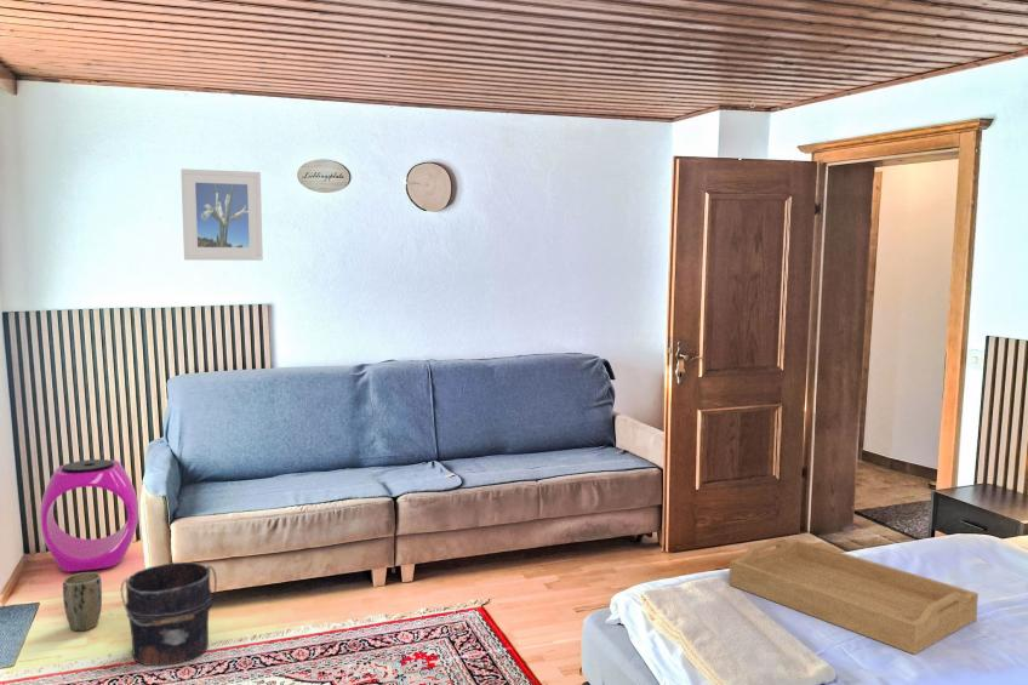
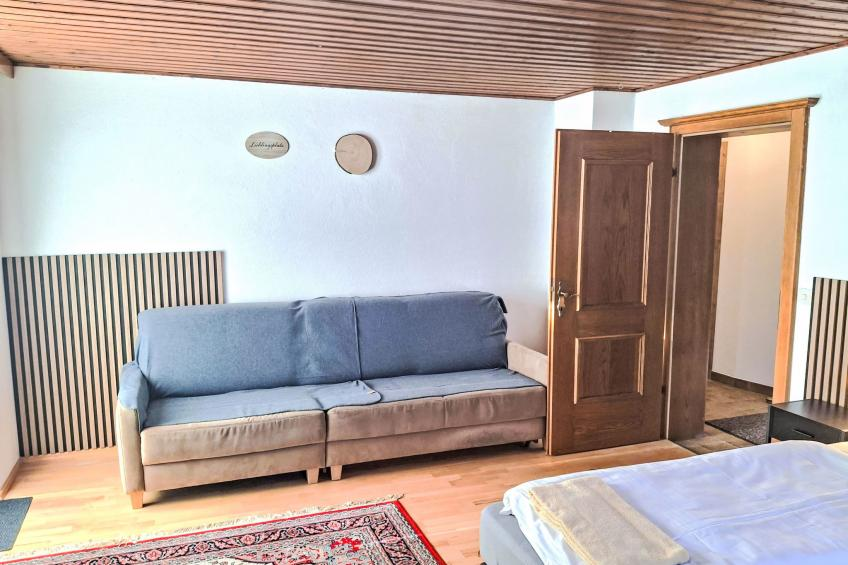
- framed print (222, 215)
- serving tray (846, 584)
- bucket (170, 610)
- plant pot (82, 601)
- stool (97, 538)
